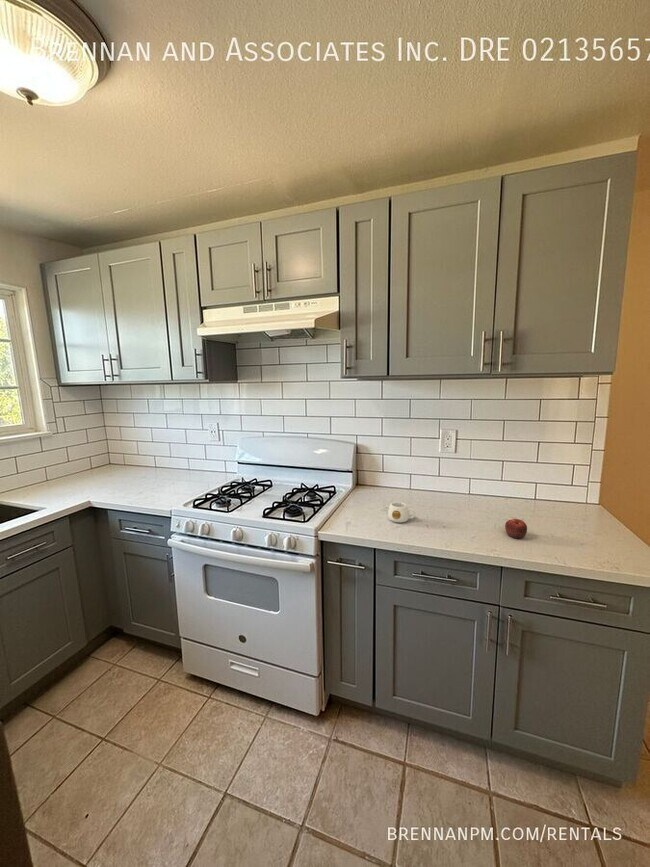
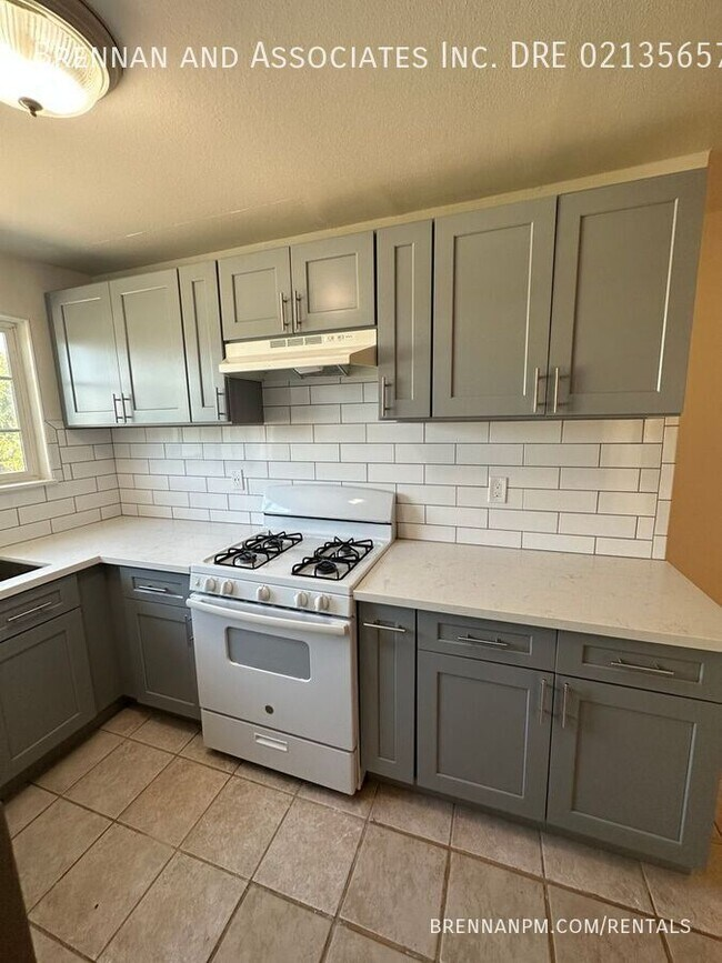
- mug (401, 512)
- apple (516, 528)
